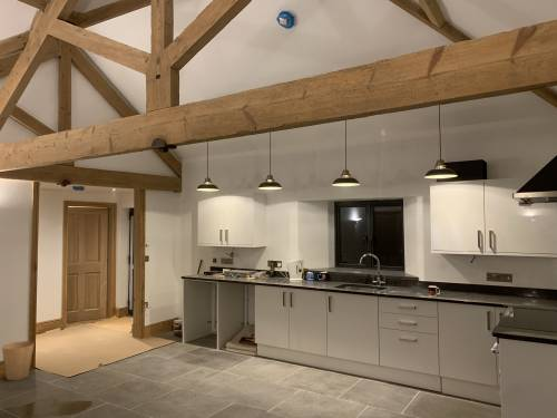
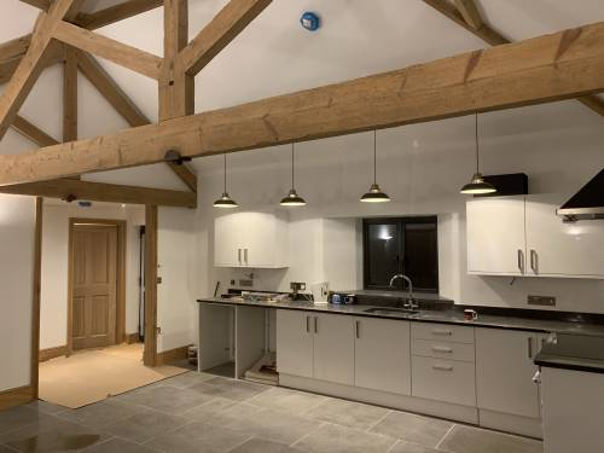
- trash can (18, 360)
